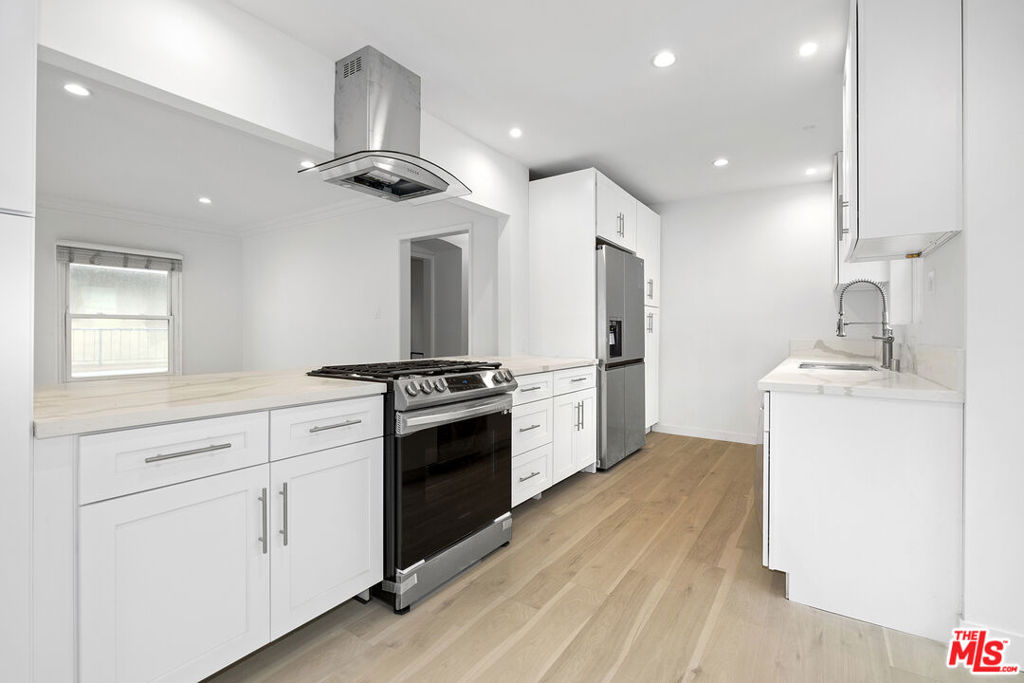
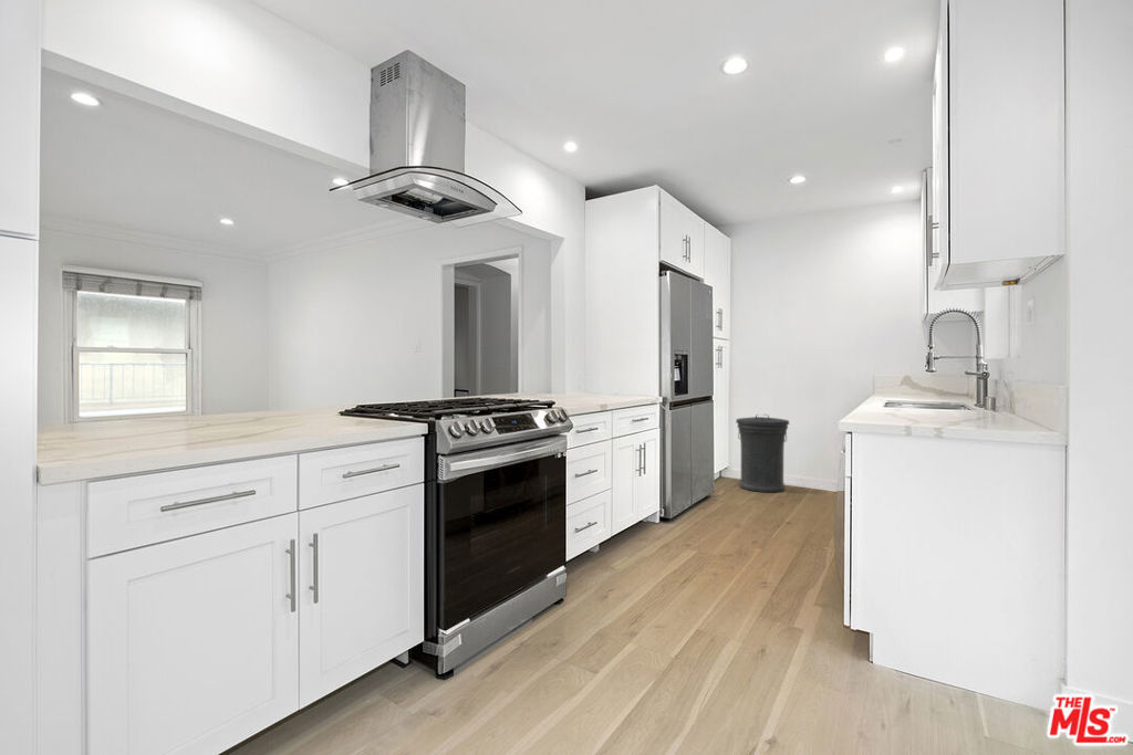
+ trash can (761, 450)
